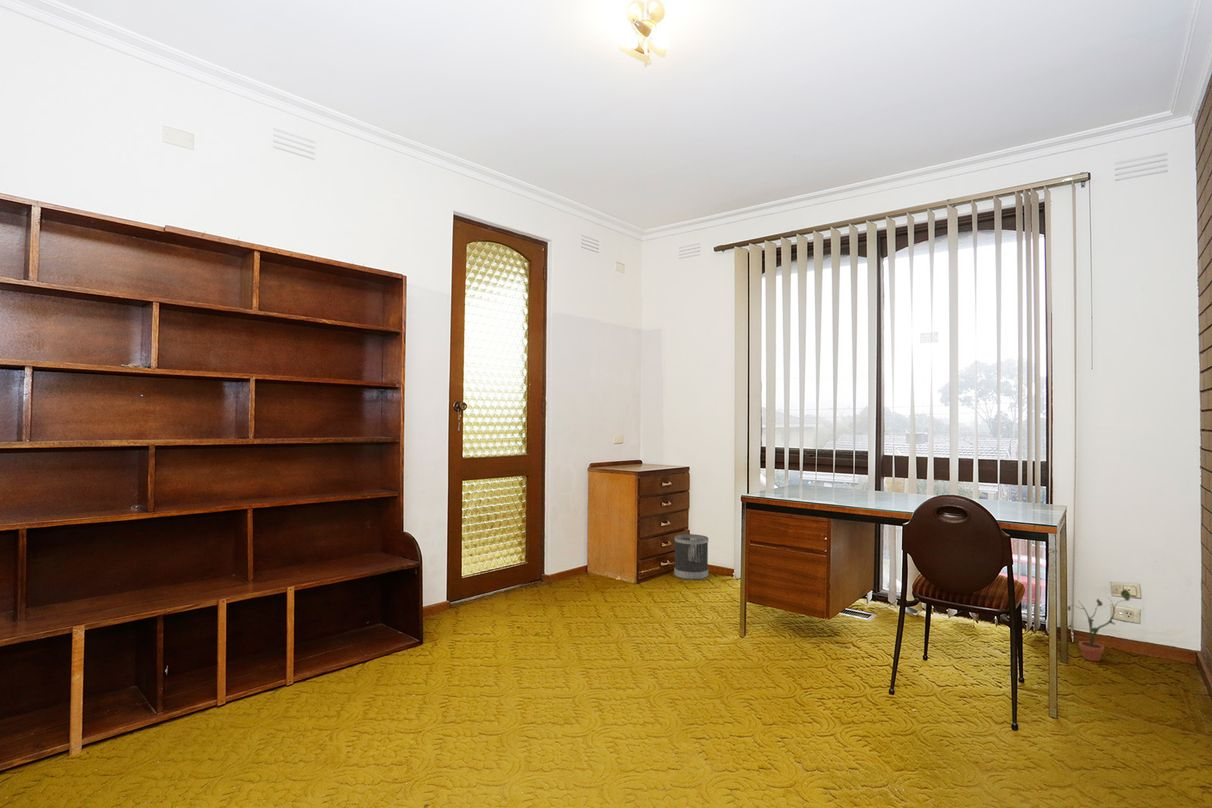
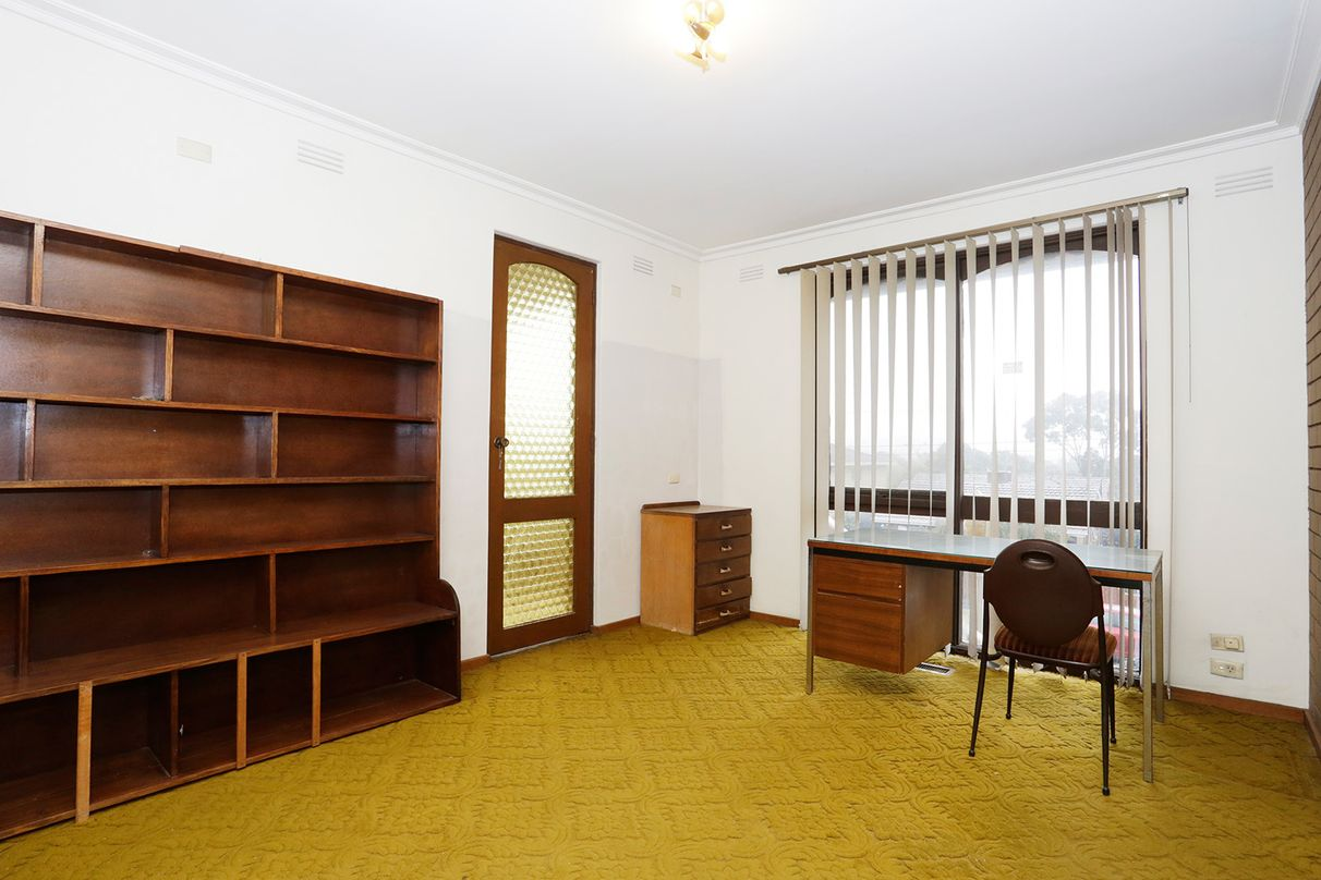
- wastebasket (691, 556)
- potted plant (1099, 626)
